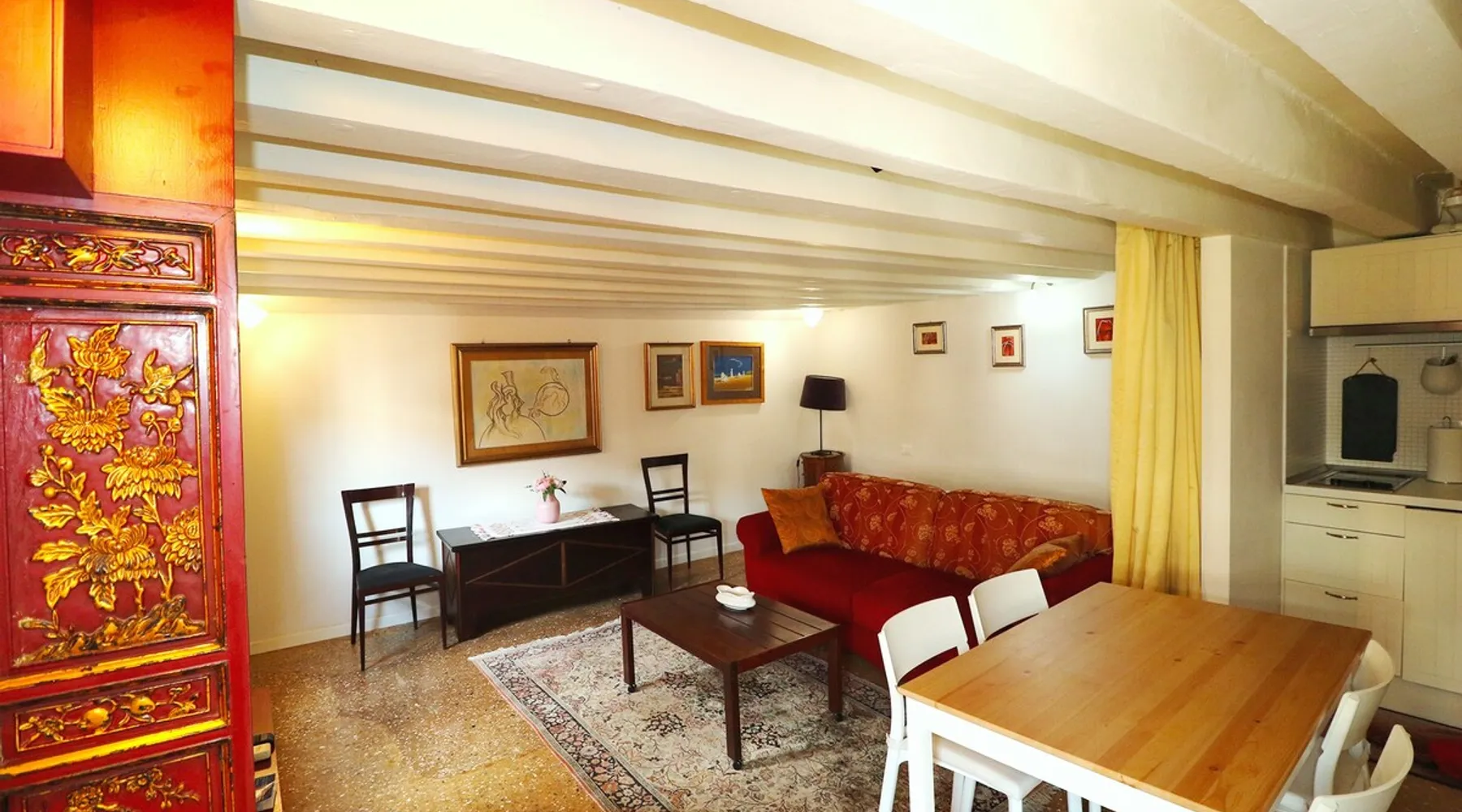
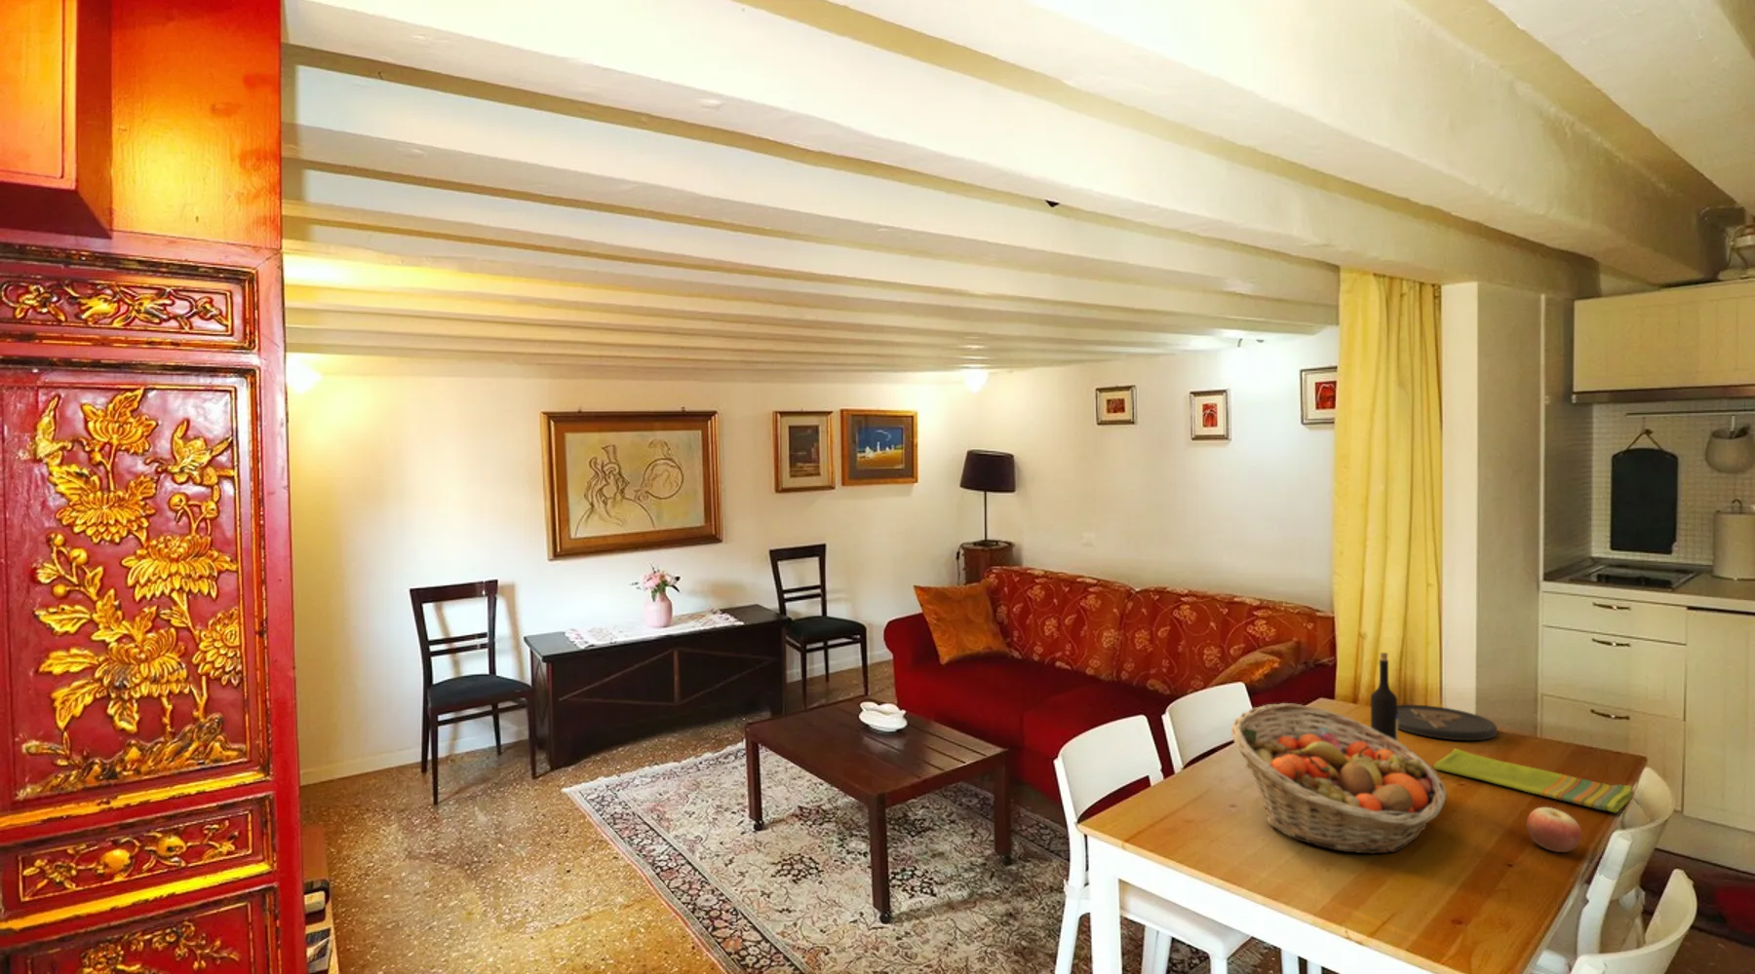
+ wine bottle (1384, 711)
+ apple (1553, 829)
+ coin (1437, 721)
+ dish towel (1528, 777)
+ fruit basket (1334, 774)
